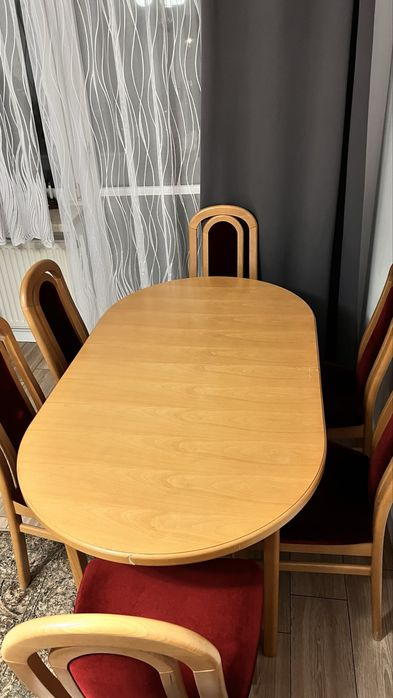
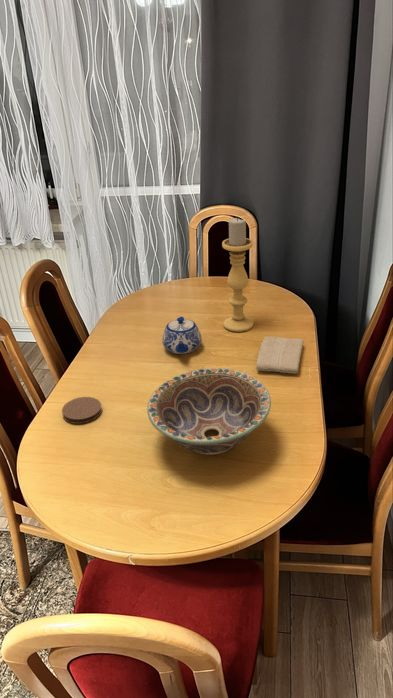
+ teapot (181, 334)
+ candle holder (237, 273)
+ washcloth (280, 353)
+ decorative bowl (209, 419)
+ coaster (82, 409)
